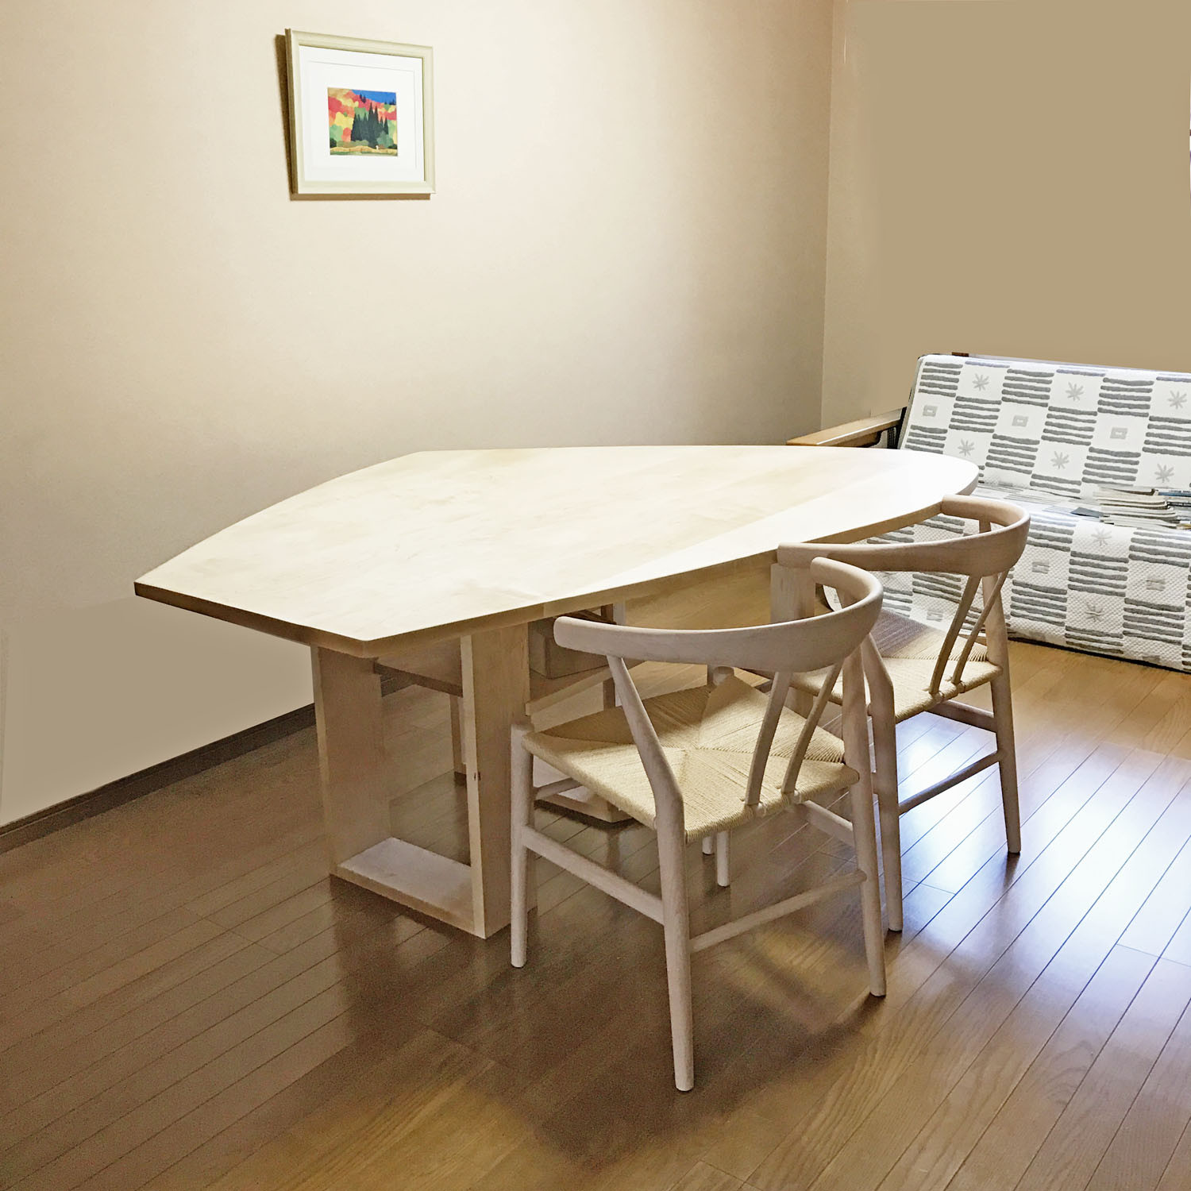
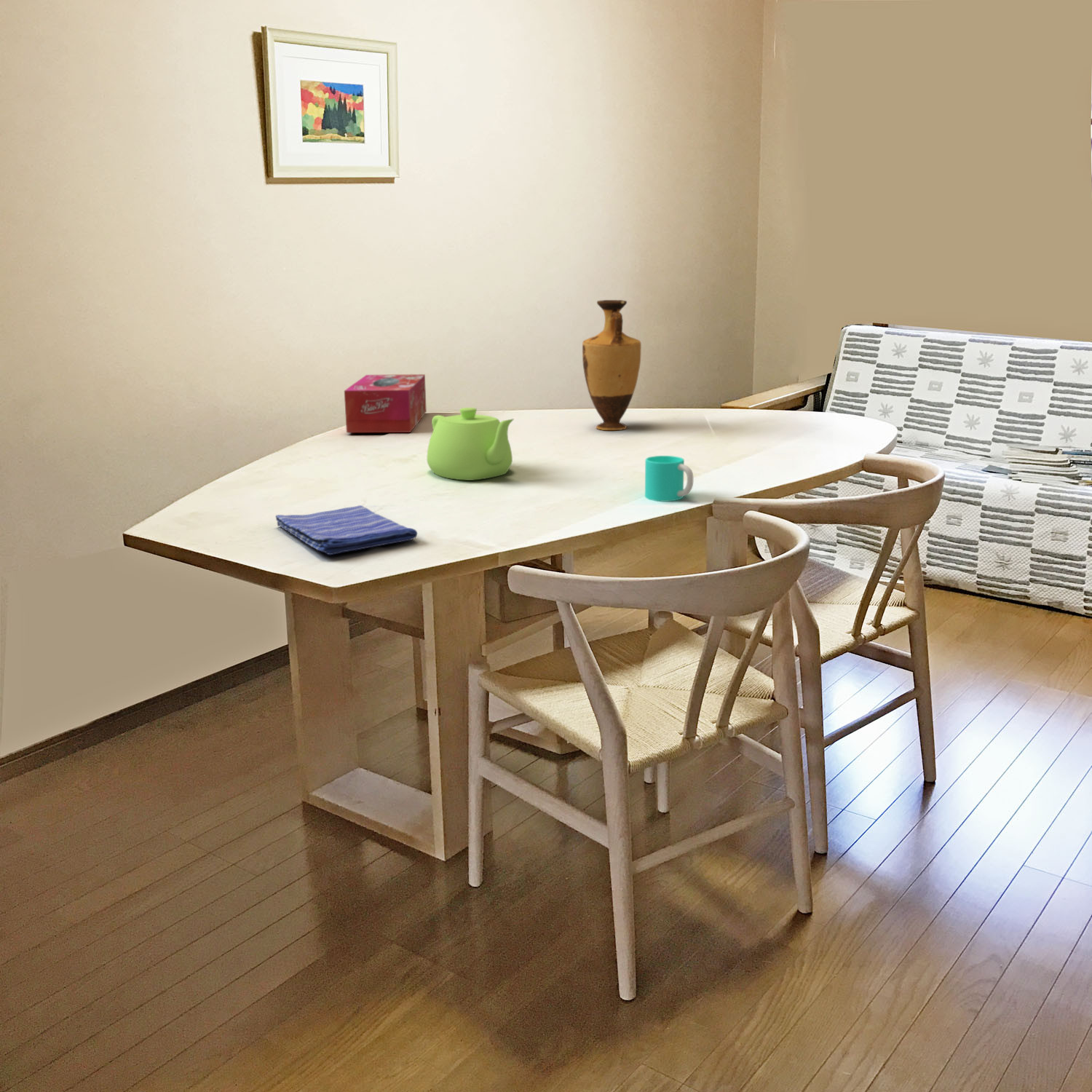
+ cup (670, 479)
+ vase (611, 365)
+ dish towel (344, 526)
+ tissue box (387, 402)
+ teapot (472, 440)
